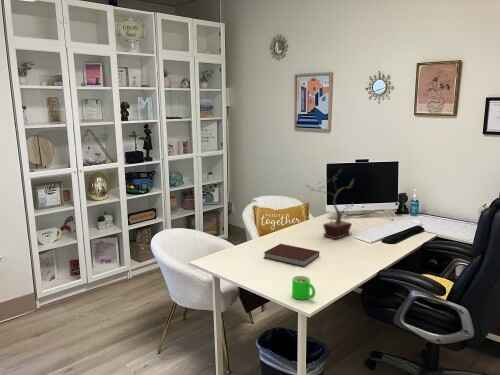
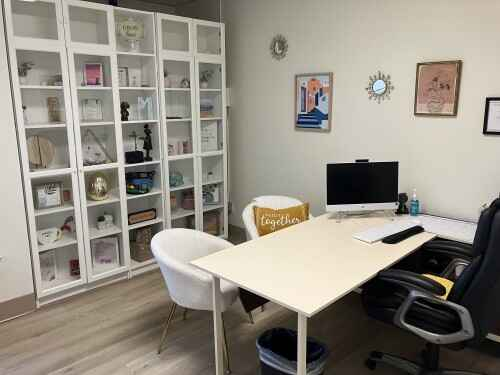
- mug (304, 288)
- notebook (291, 254)
- potted plant (333, 201)
